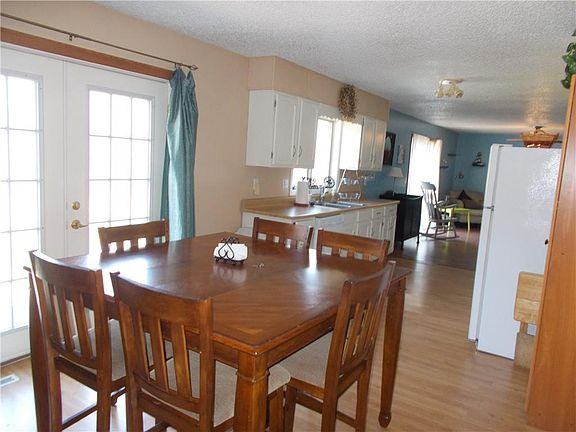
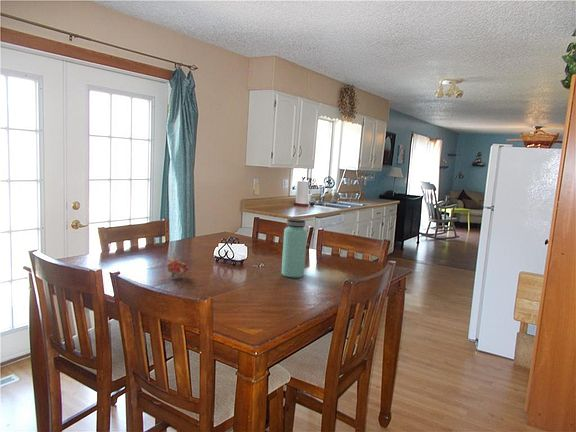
+ bottle (294, 247)
+ flower (176, 267)
